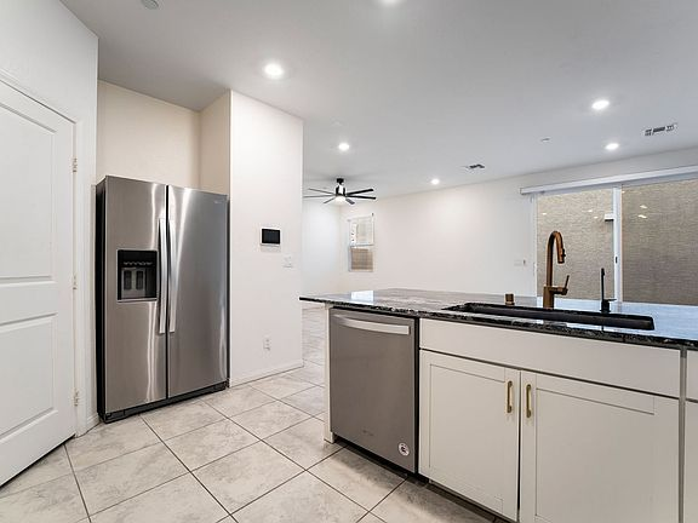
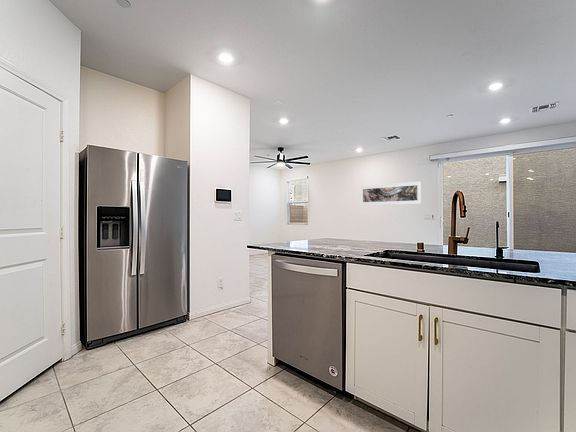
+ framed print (388, 194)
